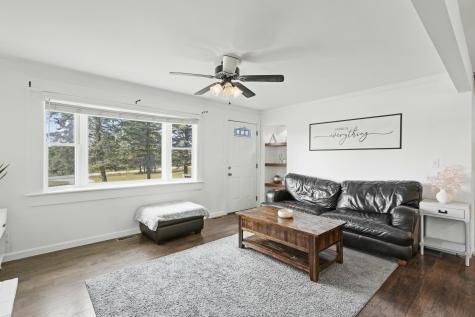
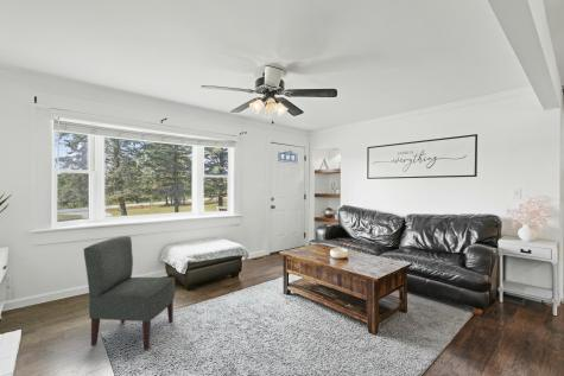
+ chair (134, 287)
